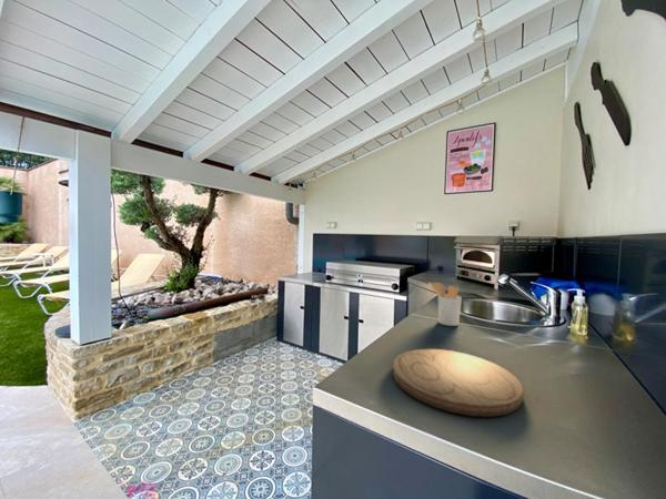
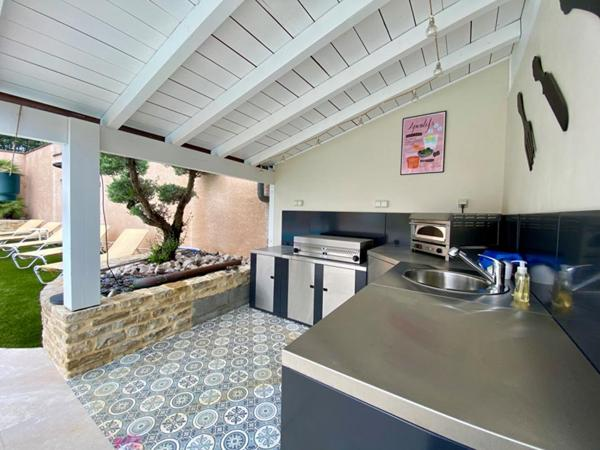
- utensil holder (444, 302)
- cutting board (452, 376)
